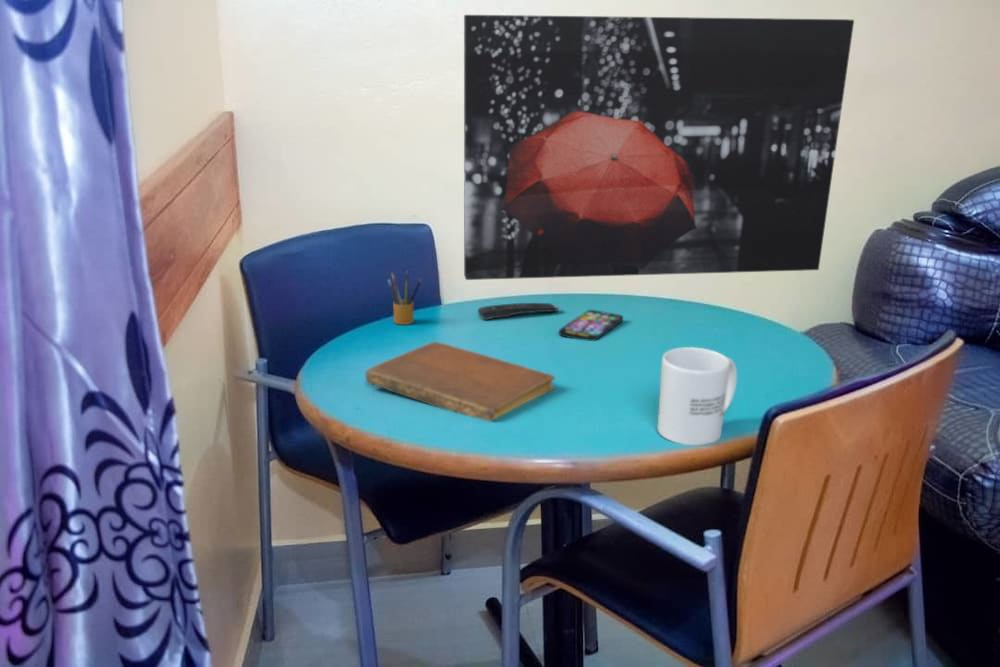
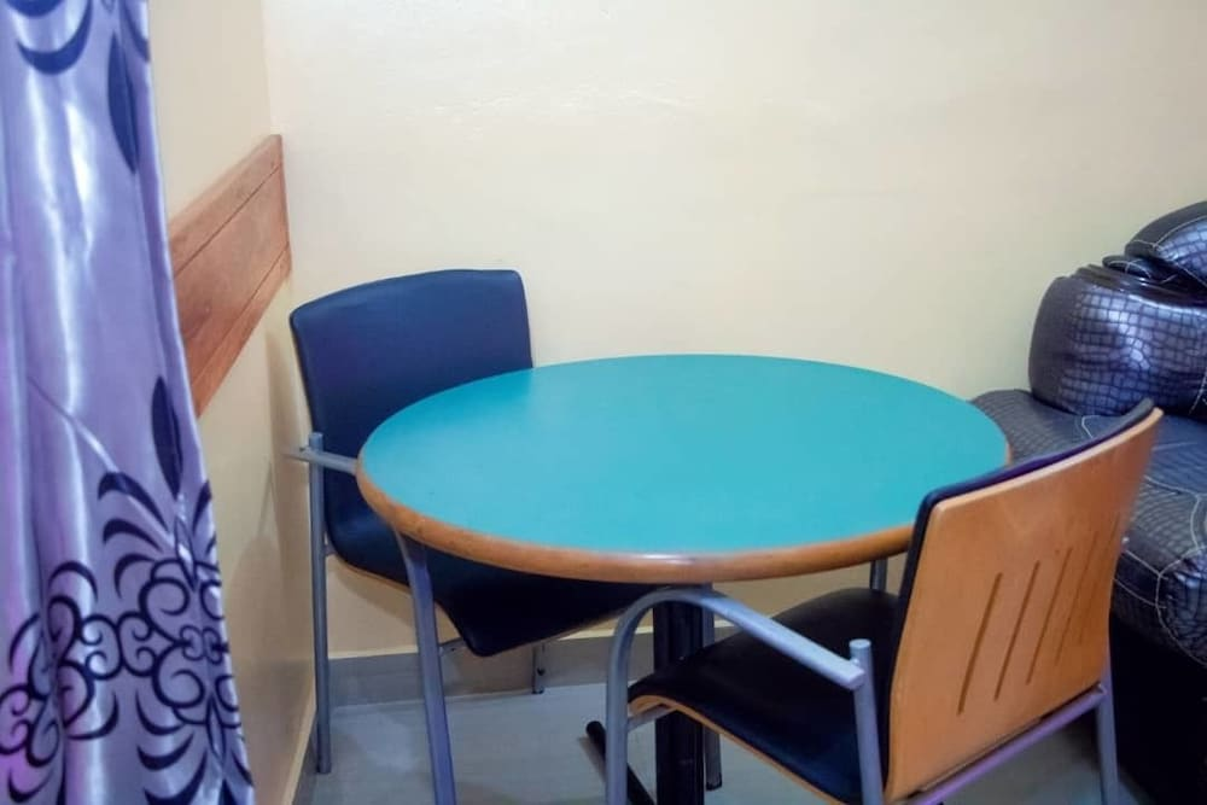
- wall art (653, 151)
- smartphone (591, 325)
- notebook (460, 380)
- pencil box (405, 297)
- remote control (519, 309)
- mug (696, 391)
